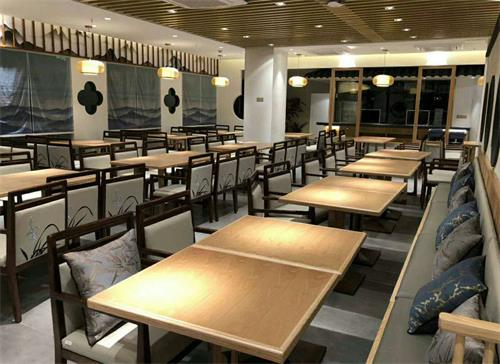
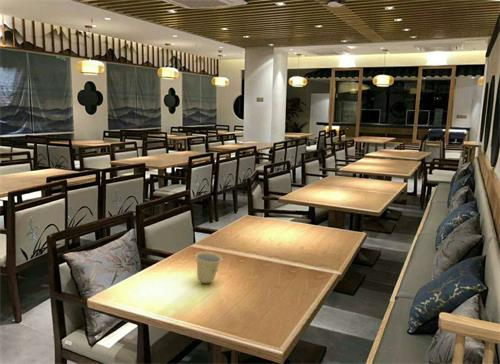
+ cup (208, 268)
